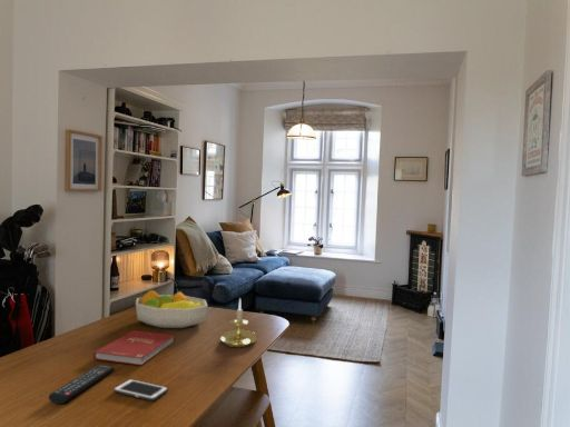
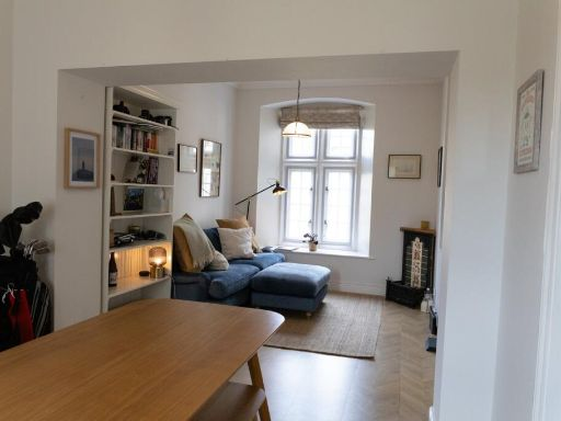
- book (136, 346)
- candle holder (238, 320)
- fruit bowl (170, 307)
- cell phone (140, 389)
- remote control (83, 381)
